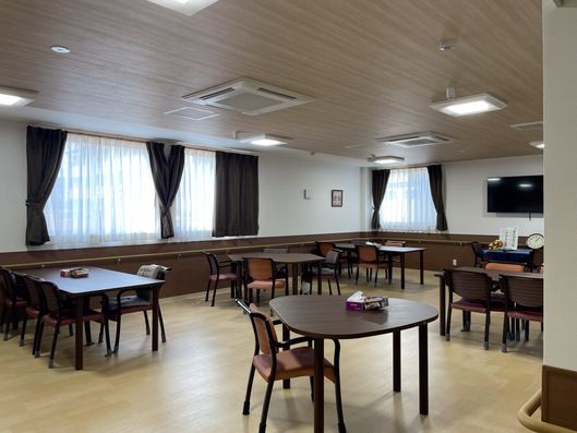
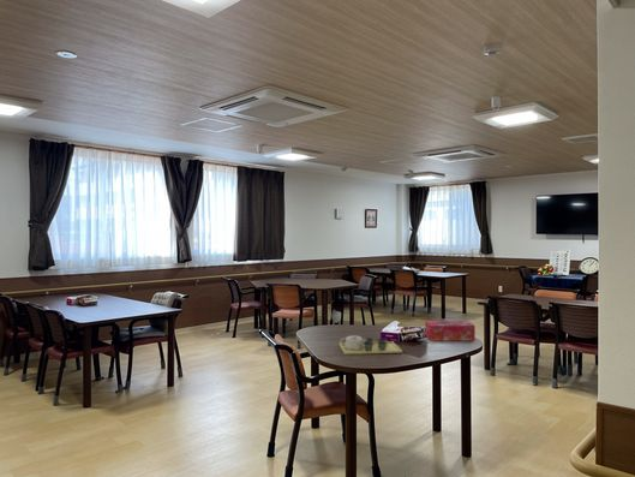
+ tissue box (449, 330)
+ tea set (369, 342)
